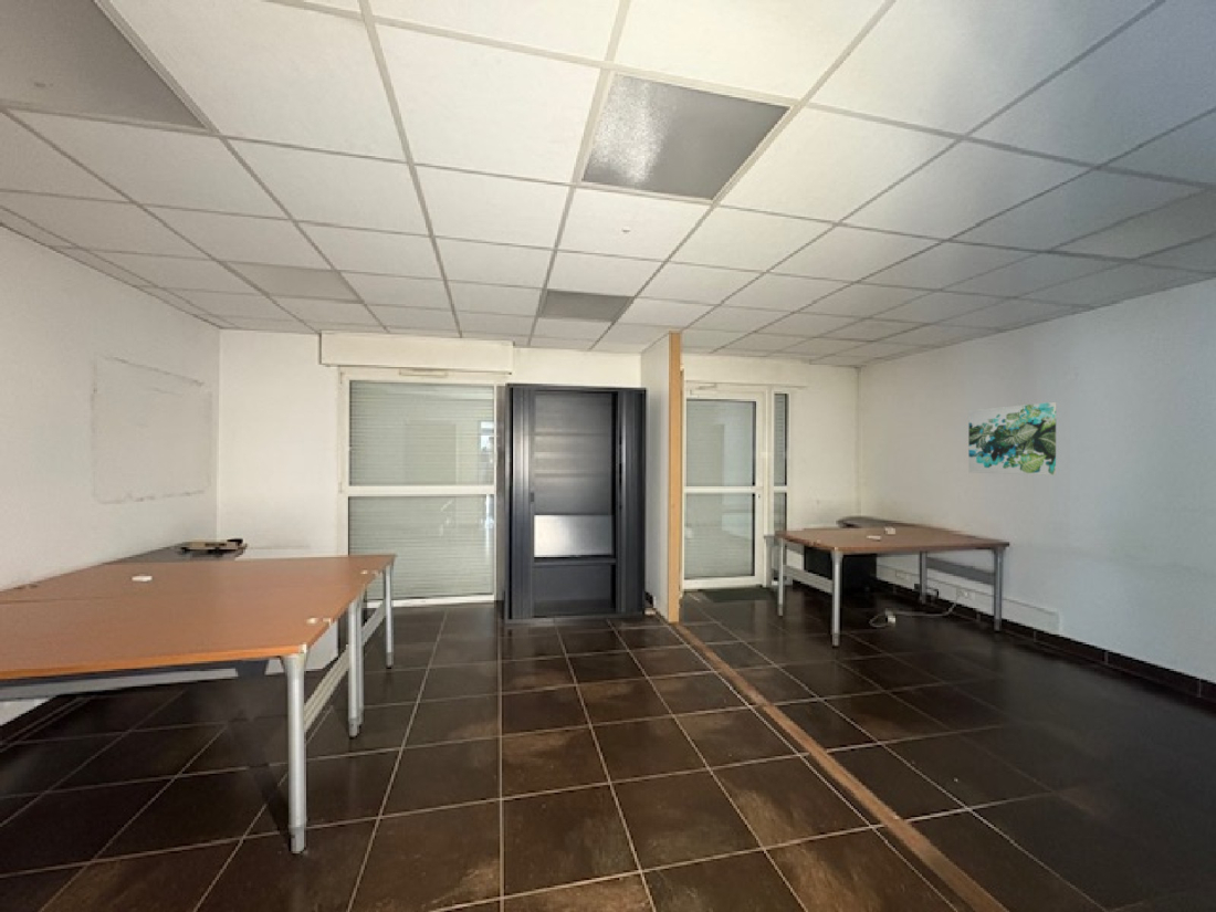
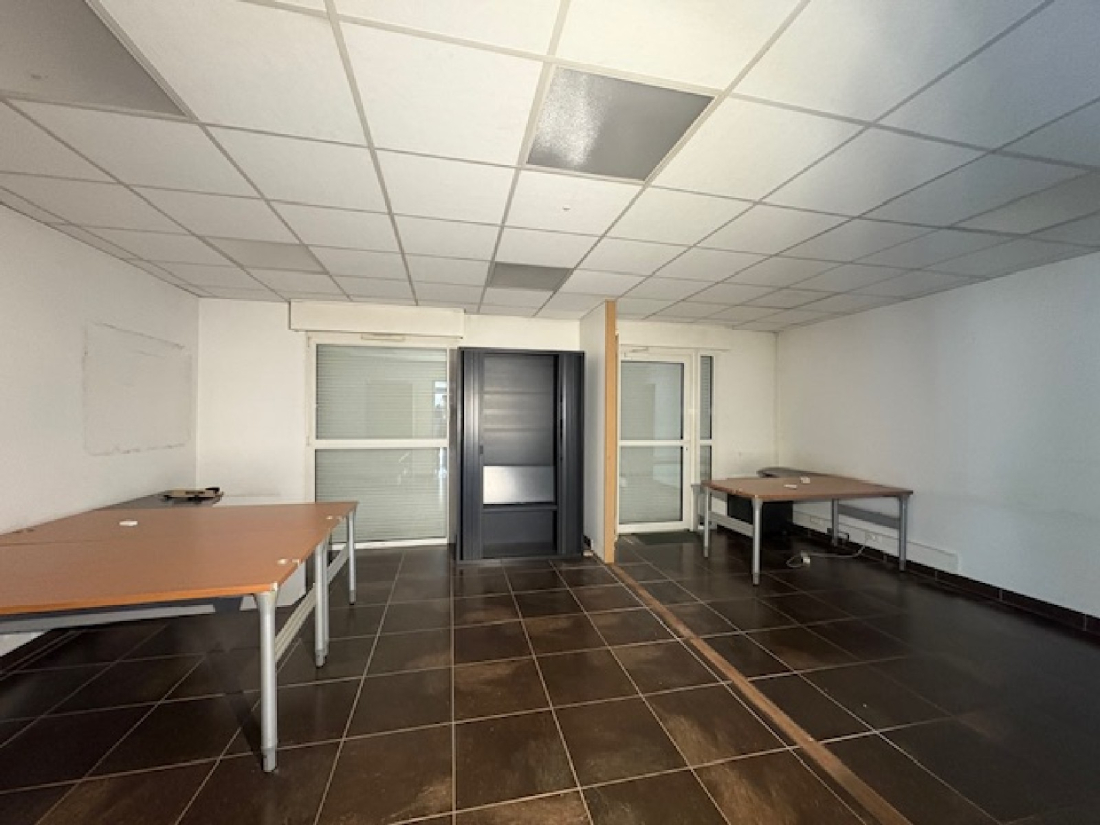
- wall art (1008, 440)
